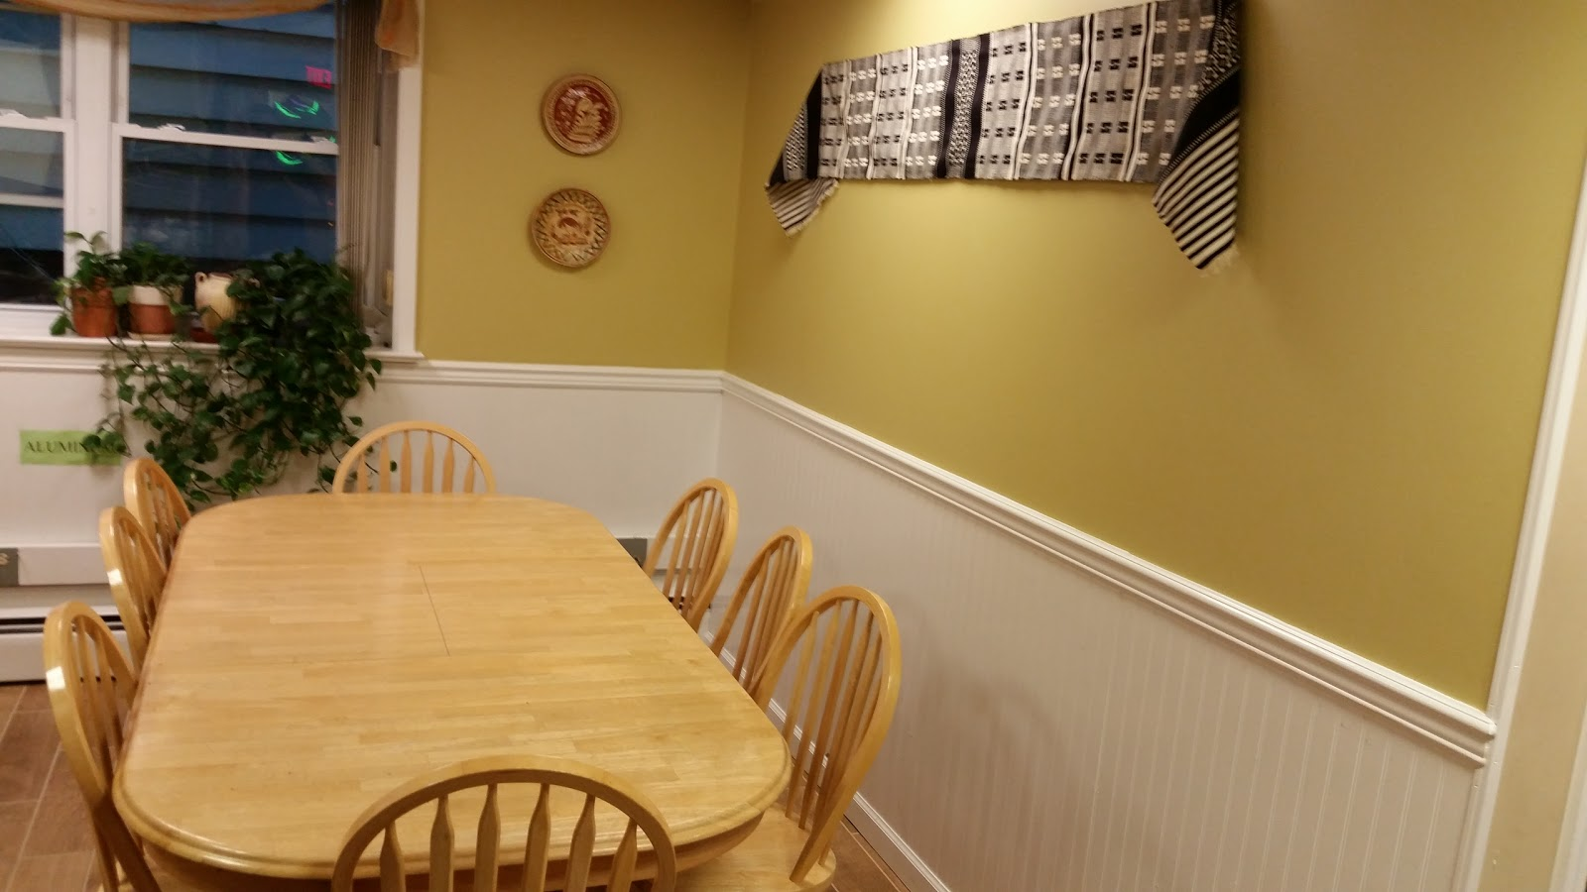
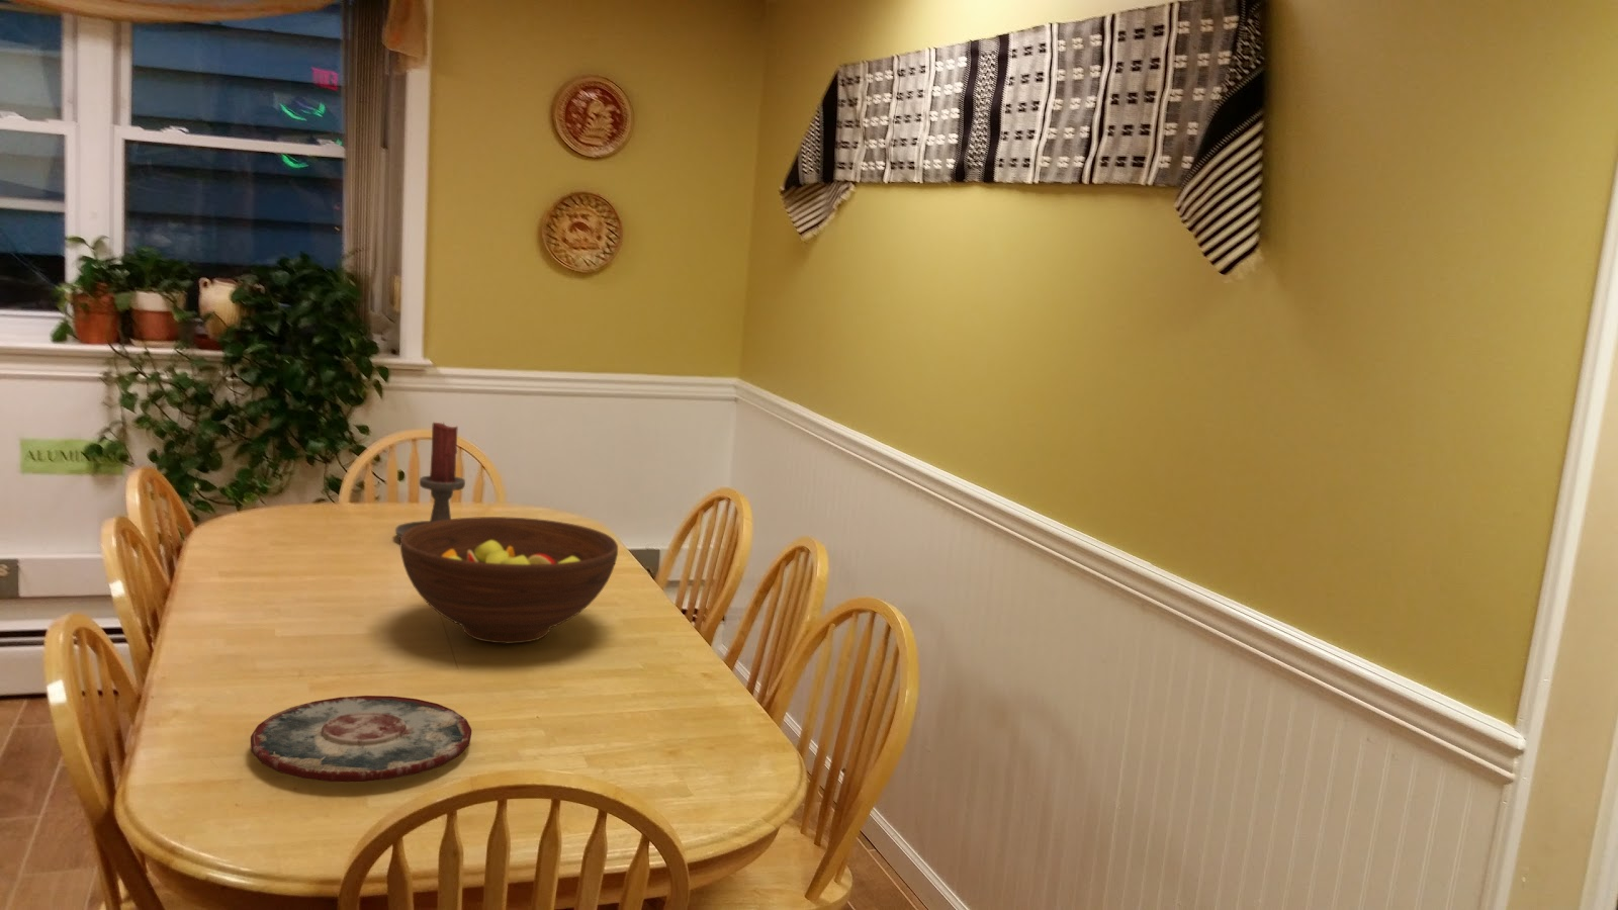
+ candle holder (443, 483)
+ plate (363, 736)
+ fruit bowl (509, 587)
